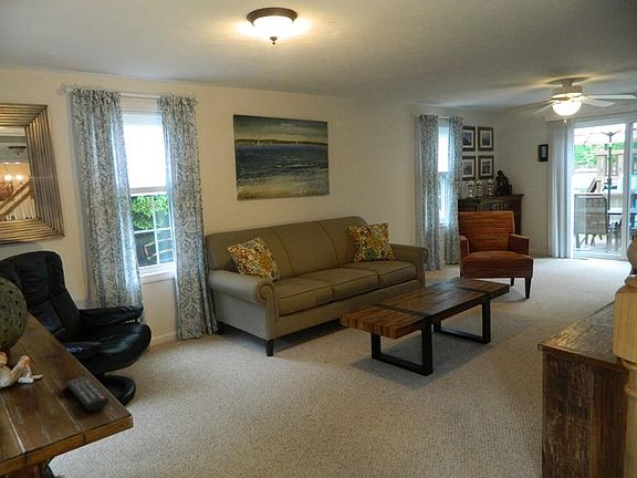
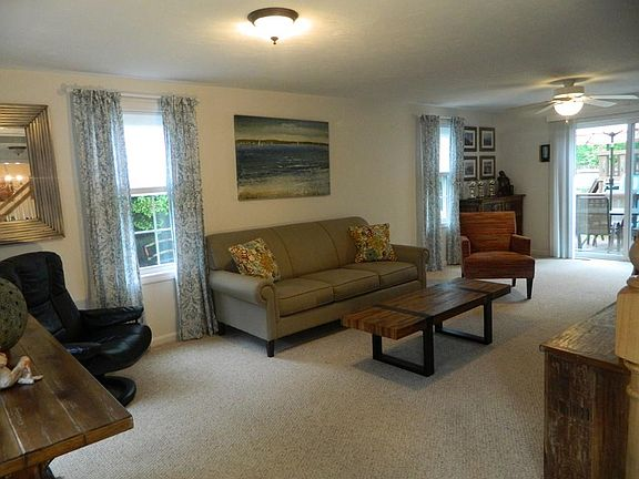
- remote control (86, 392)
